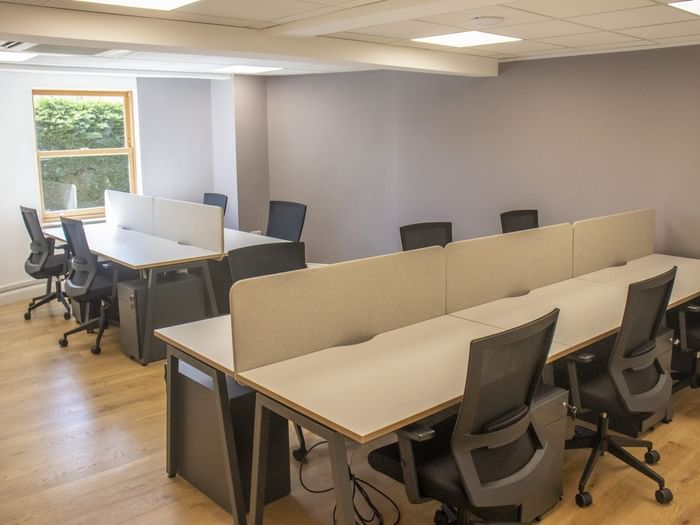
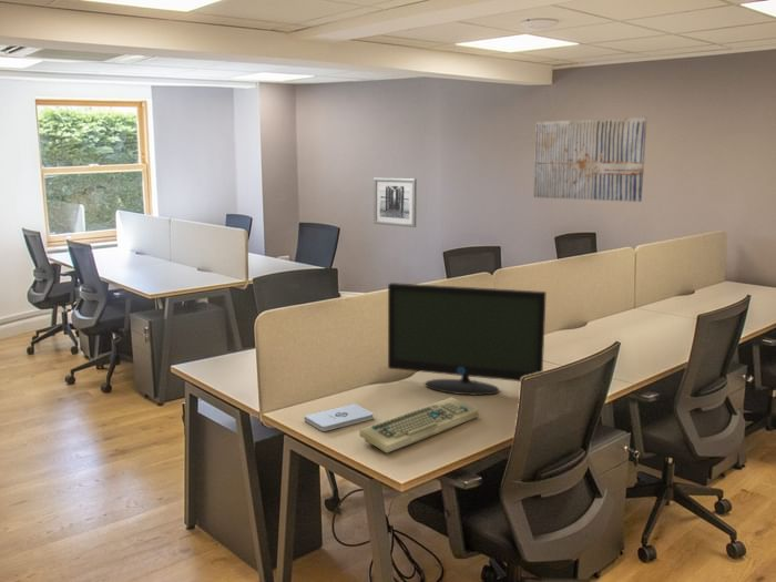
+ monitor (462, 338)
+ keyboard (421, 422)
+ wall art (394, 202)
+ notepad (339, 417)
+ wall art (586, 160)
